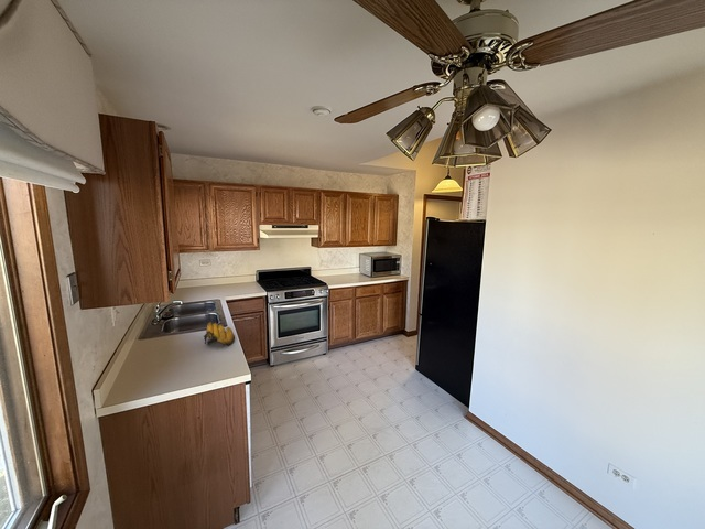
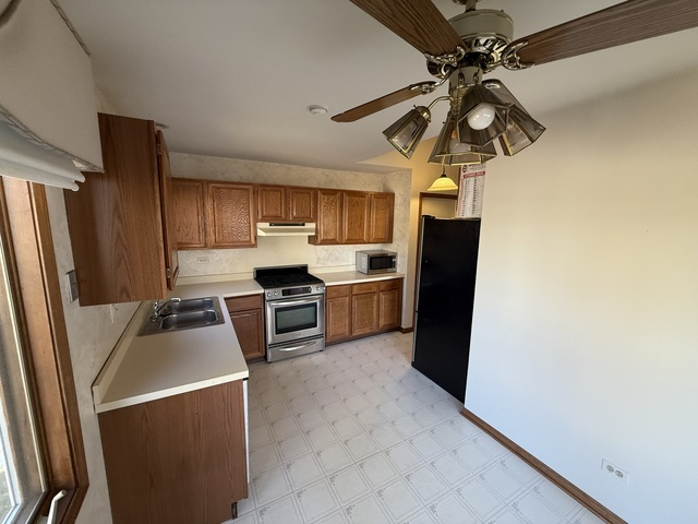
- banana bunch (219, 333)
